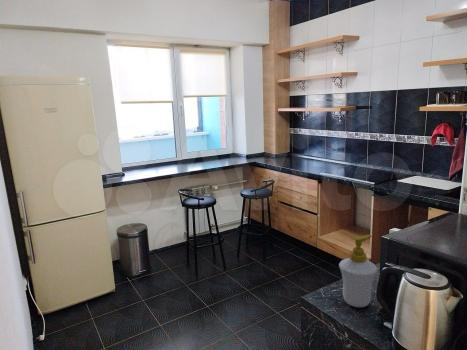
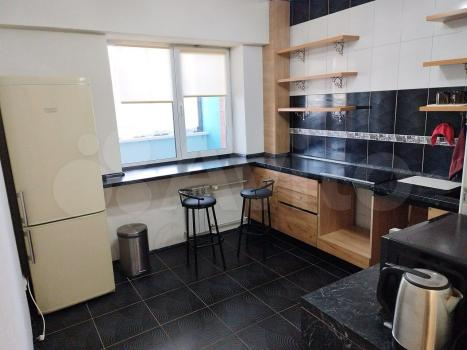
- soap bottle (357, 270)
